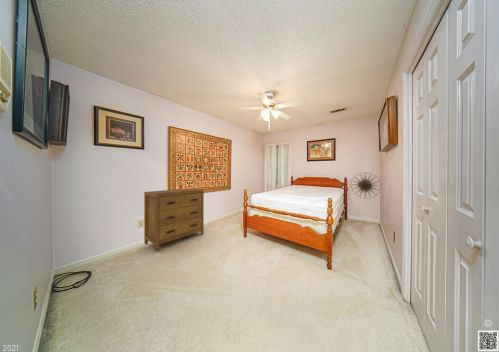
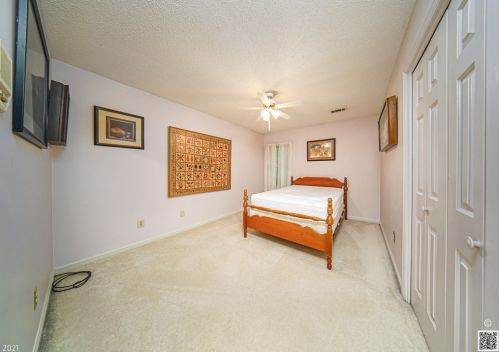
- dresser (176, 214)
- wall art (365, 185)
